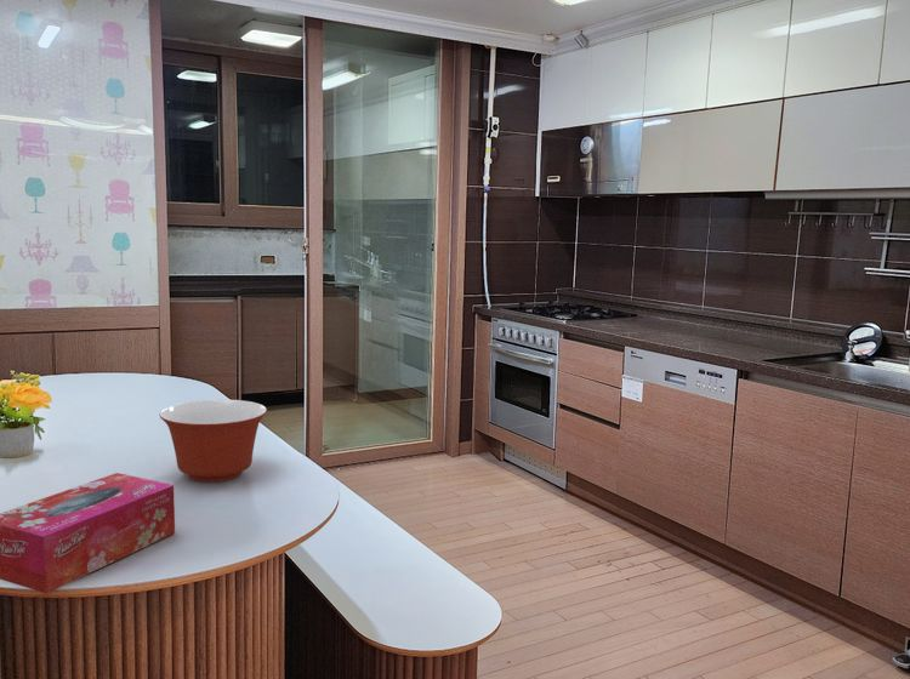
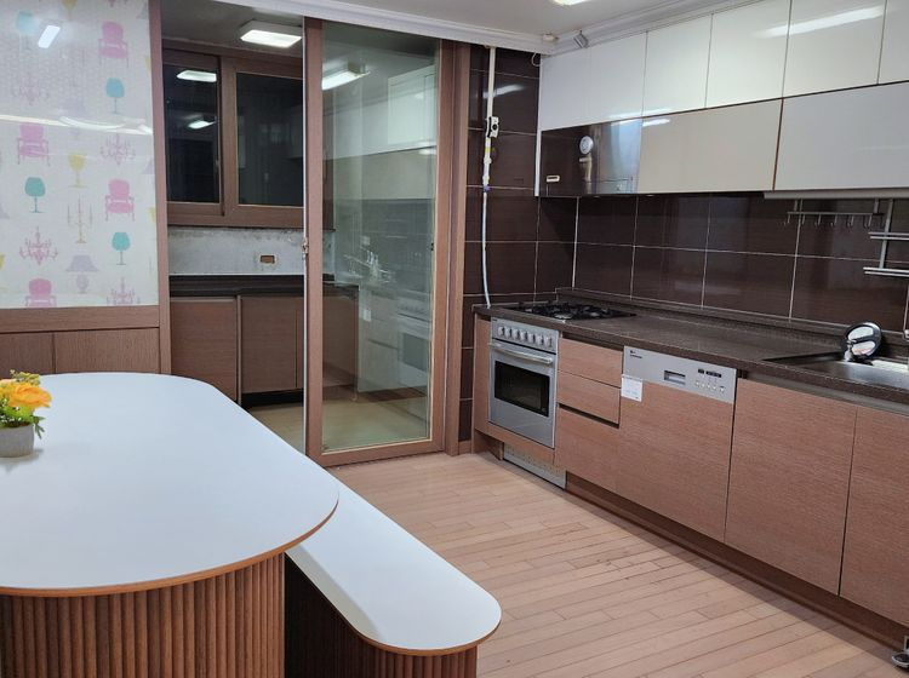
- mixing bowl (215, 441)
- tissue box (85, 526)
